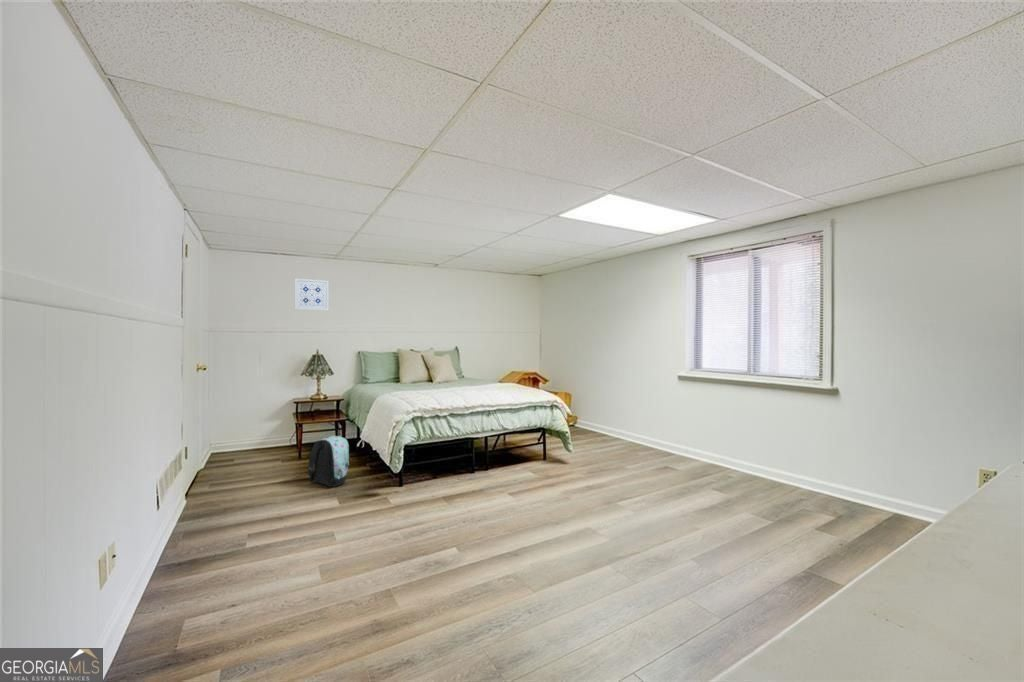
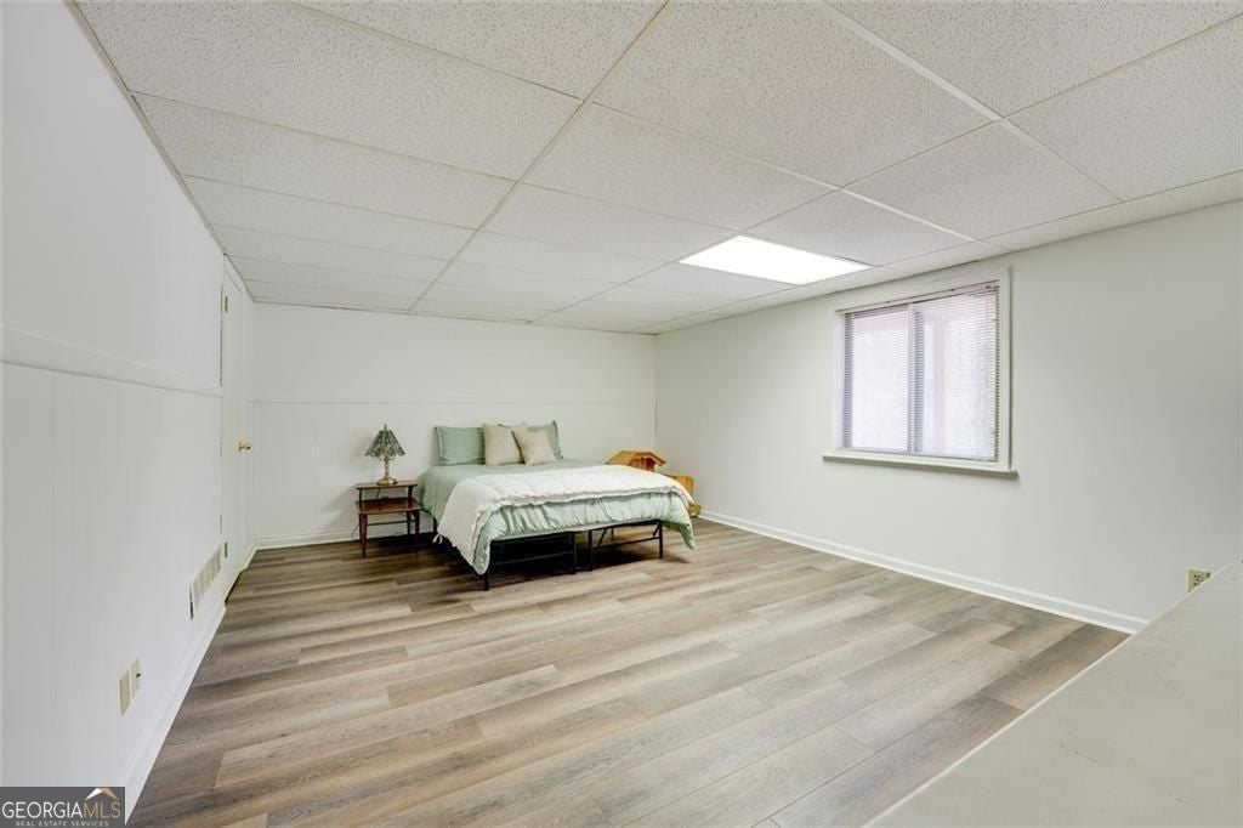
- wall art (311, 294)
- backpack (330, 459)
